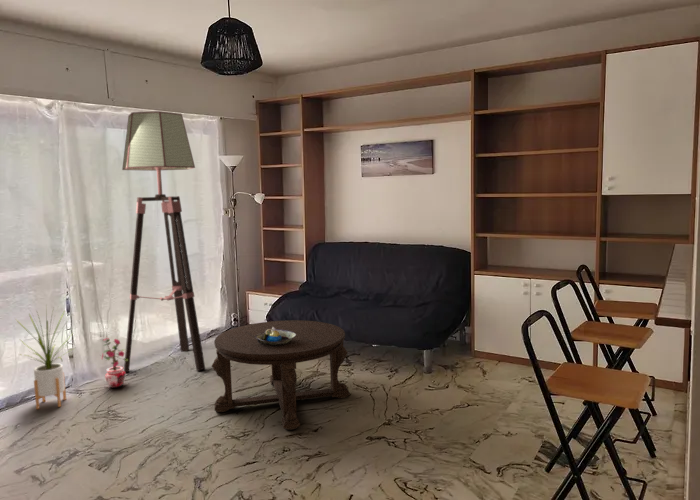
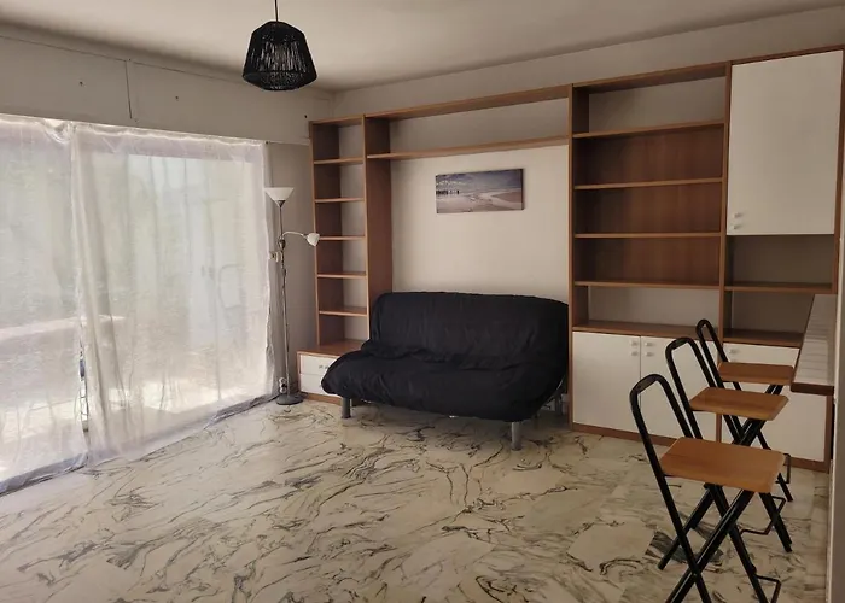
- floor lamp (167, 241)
- potted plant (115, 361)
- house plant (47, 355)
- coffee table (282, 369)
- decorative bowl (270, 335)
